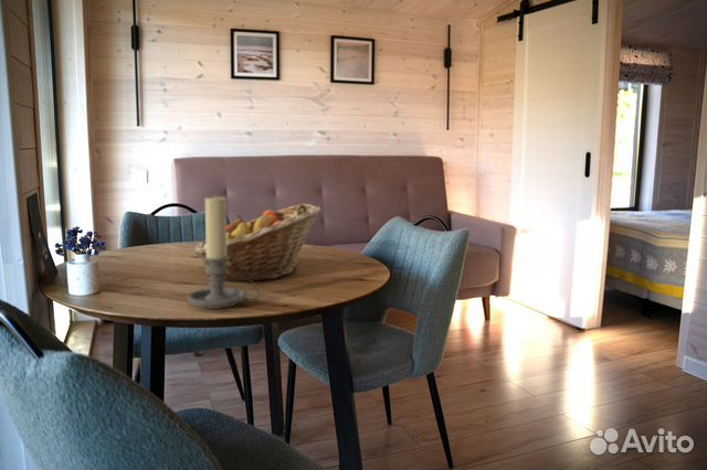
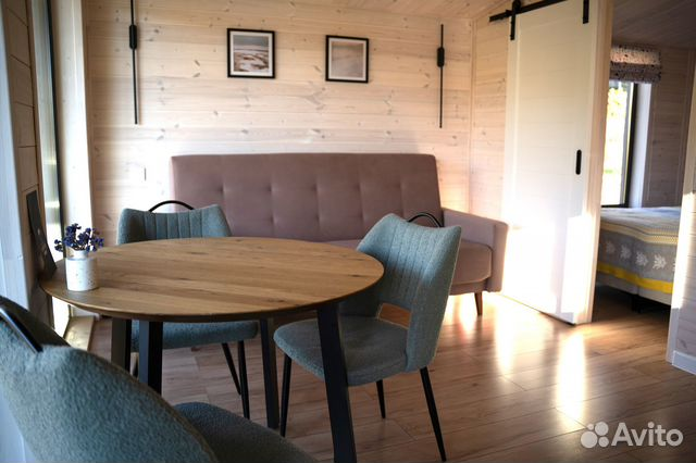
- fruit basket (258, 238)
- candle holder (222, 249)
